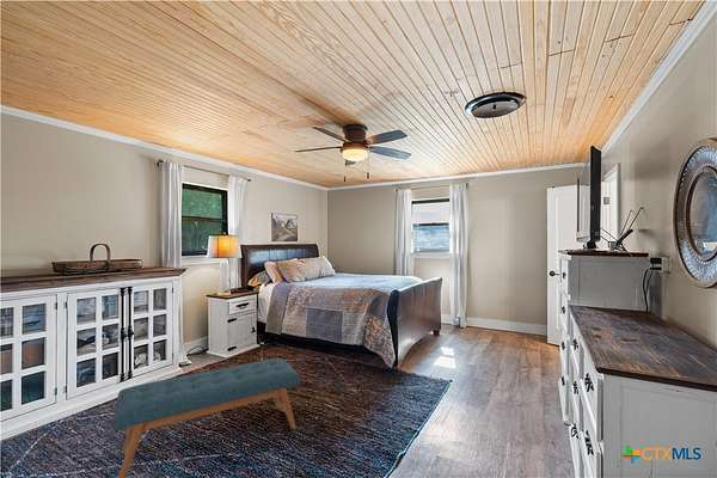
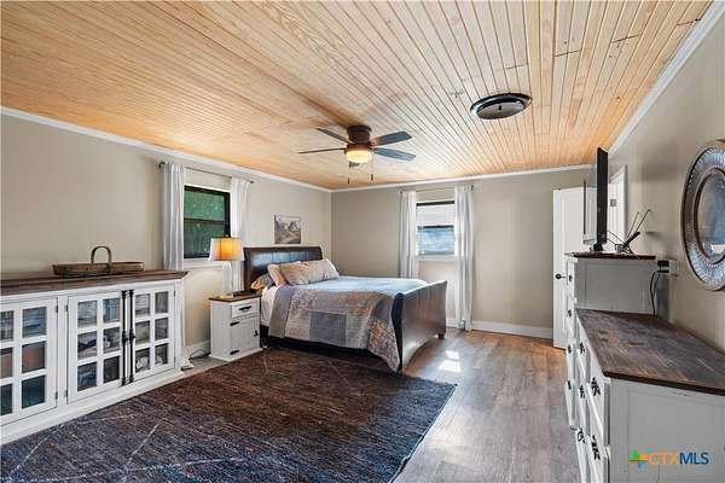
- bench (214, 407)
